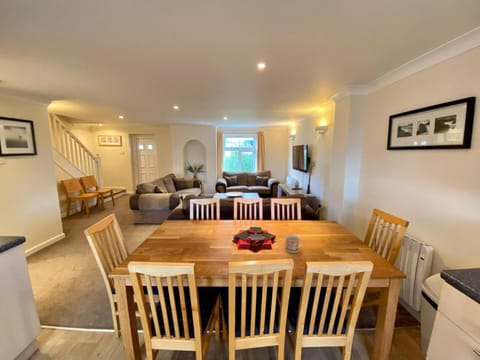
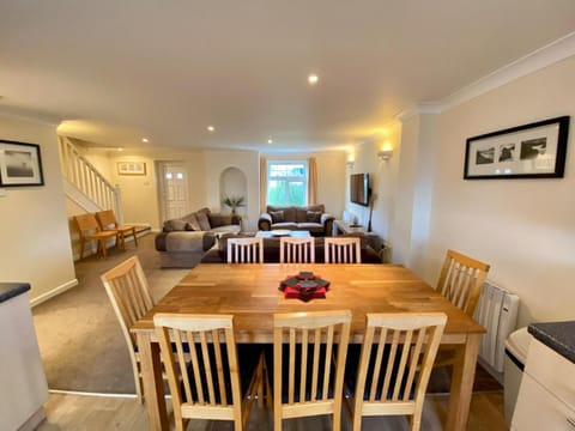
- mug (293, 243)
